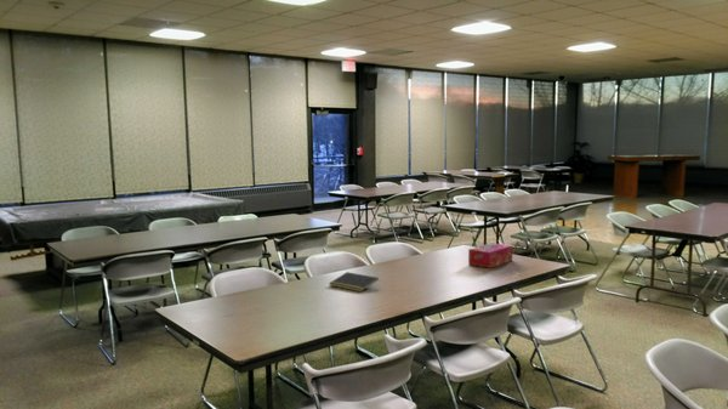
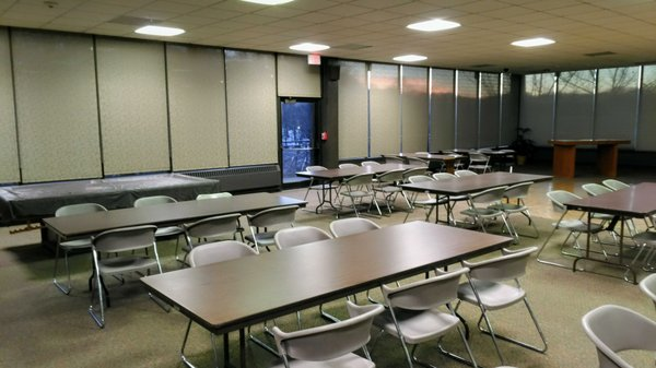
- notepad (353, 280)
- tissue box (490, 255)
